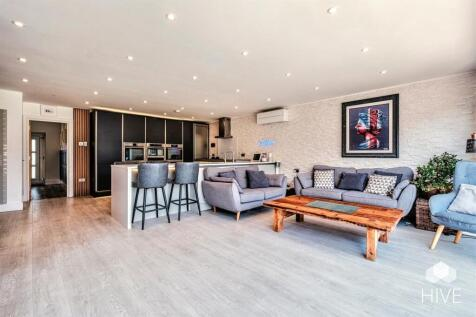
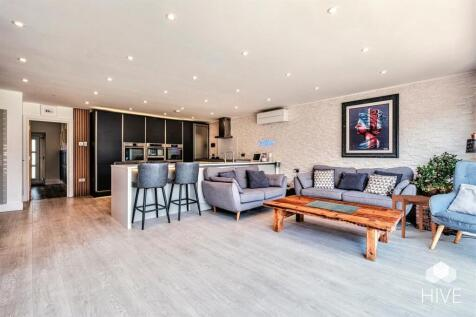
+ side table (419, 215)
